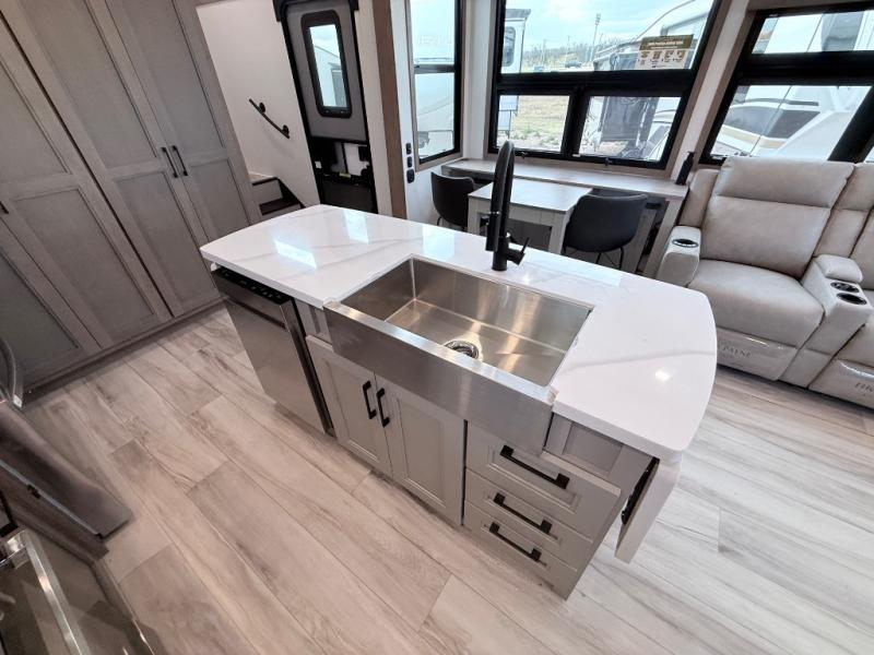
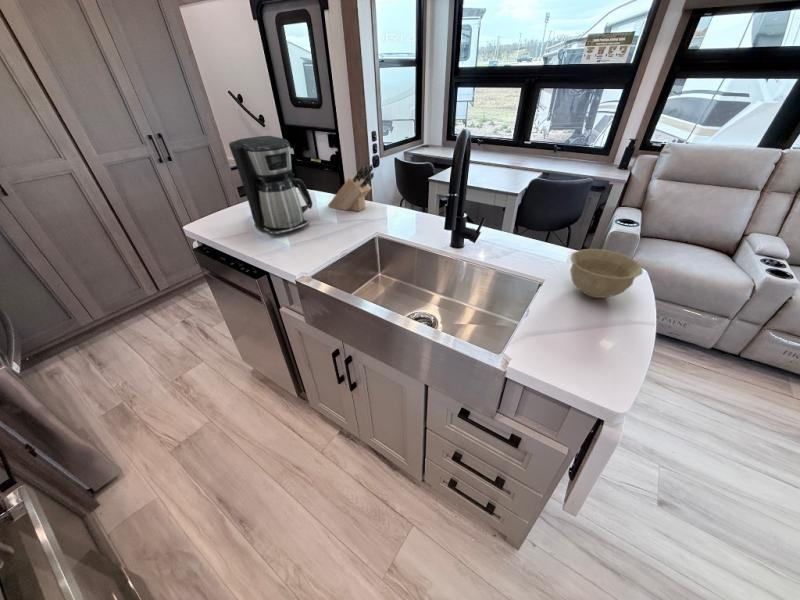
+ bowl (599, 277)
+ coffee maker (274, 182)
+ knife block (350, 186)
